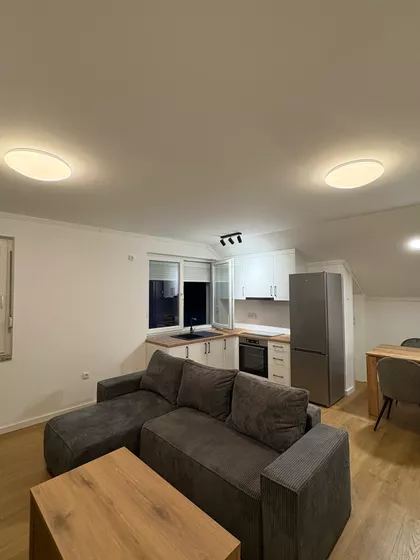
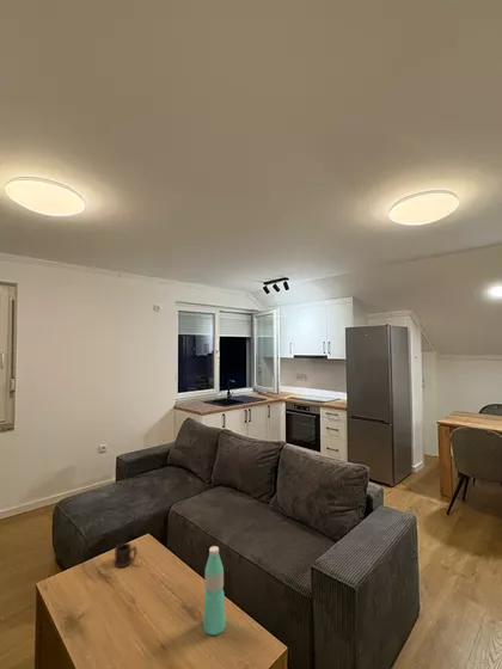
+ mug (126, 553)
+ water bottle (214, 587)
